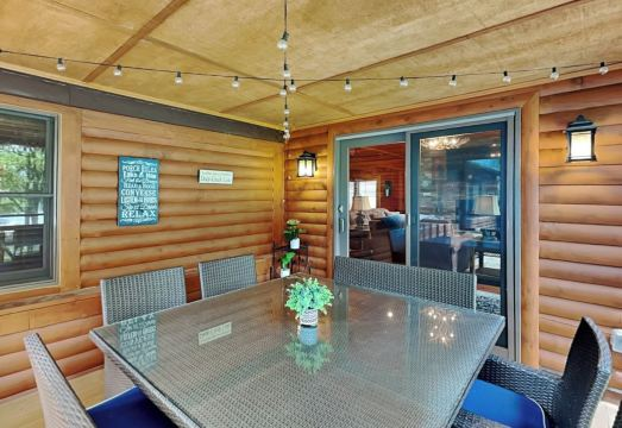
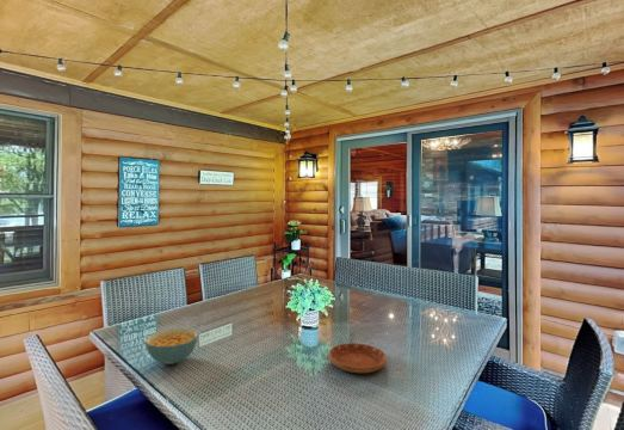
+ cereal bowl (172, 349)
+ saucer (357, 358)
